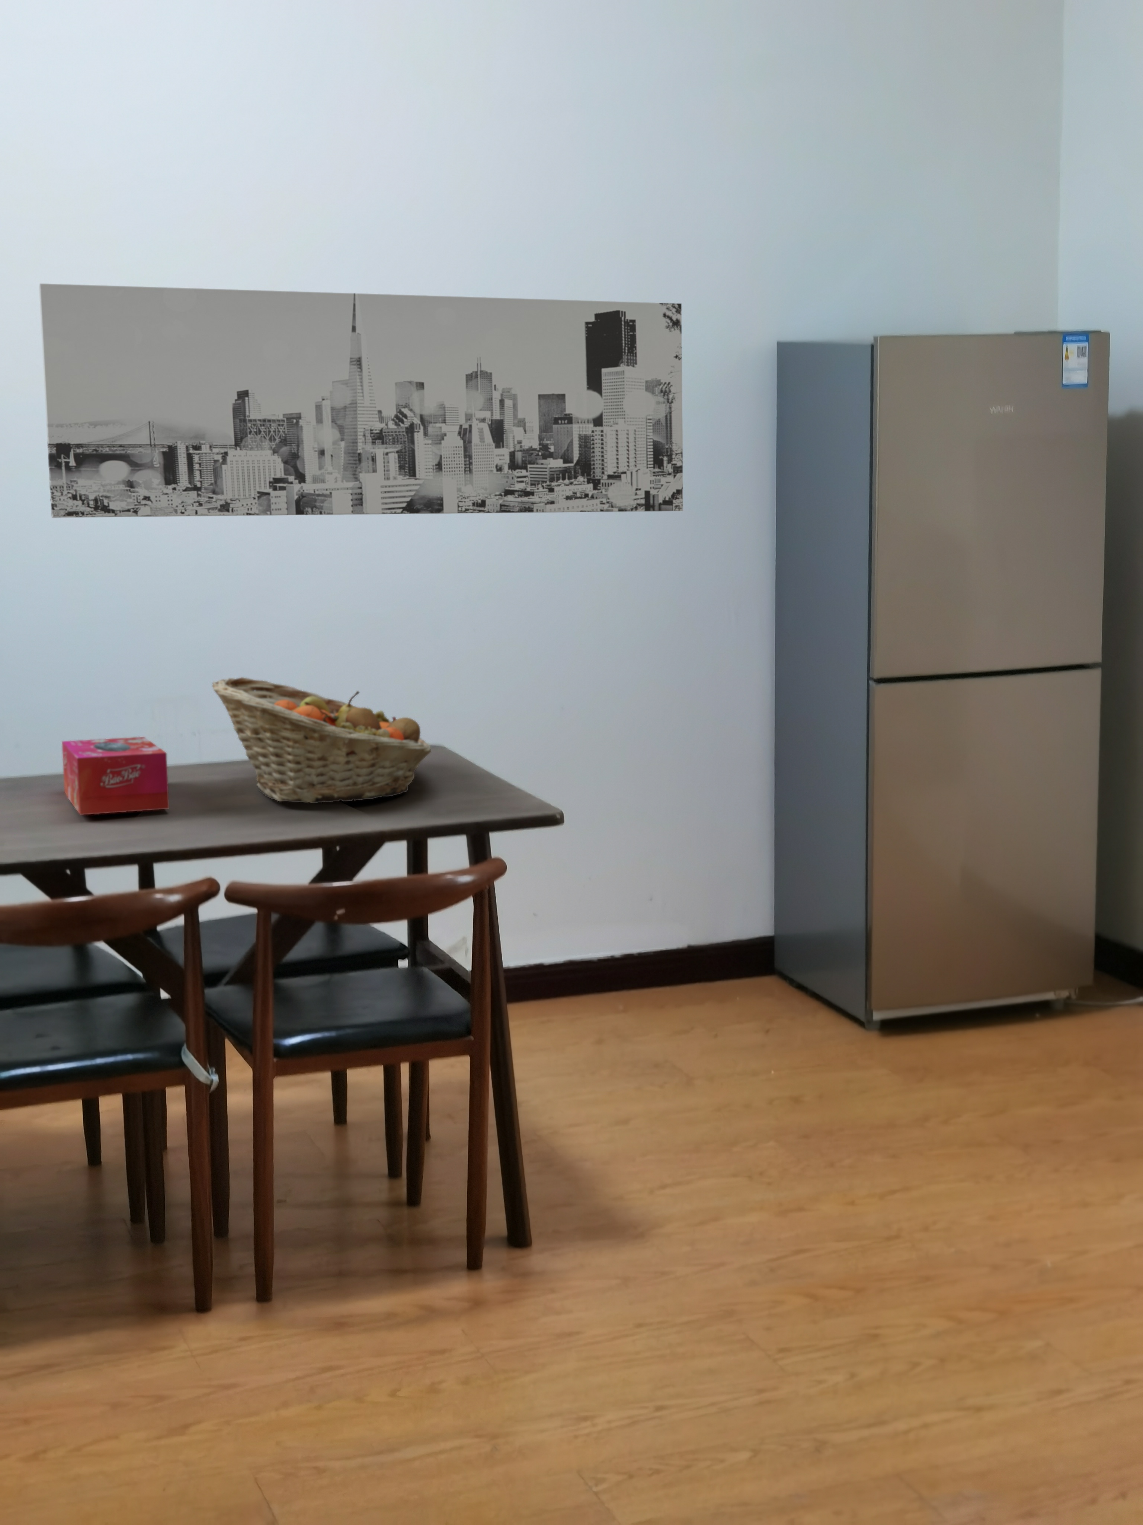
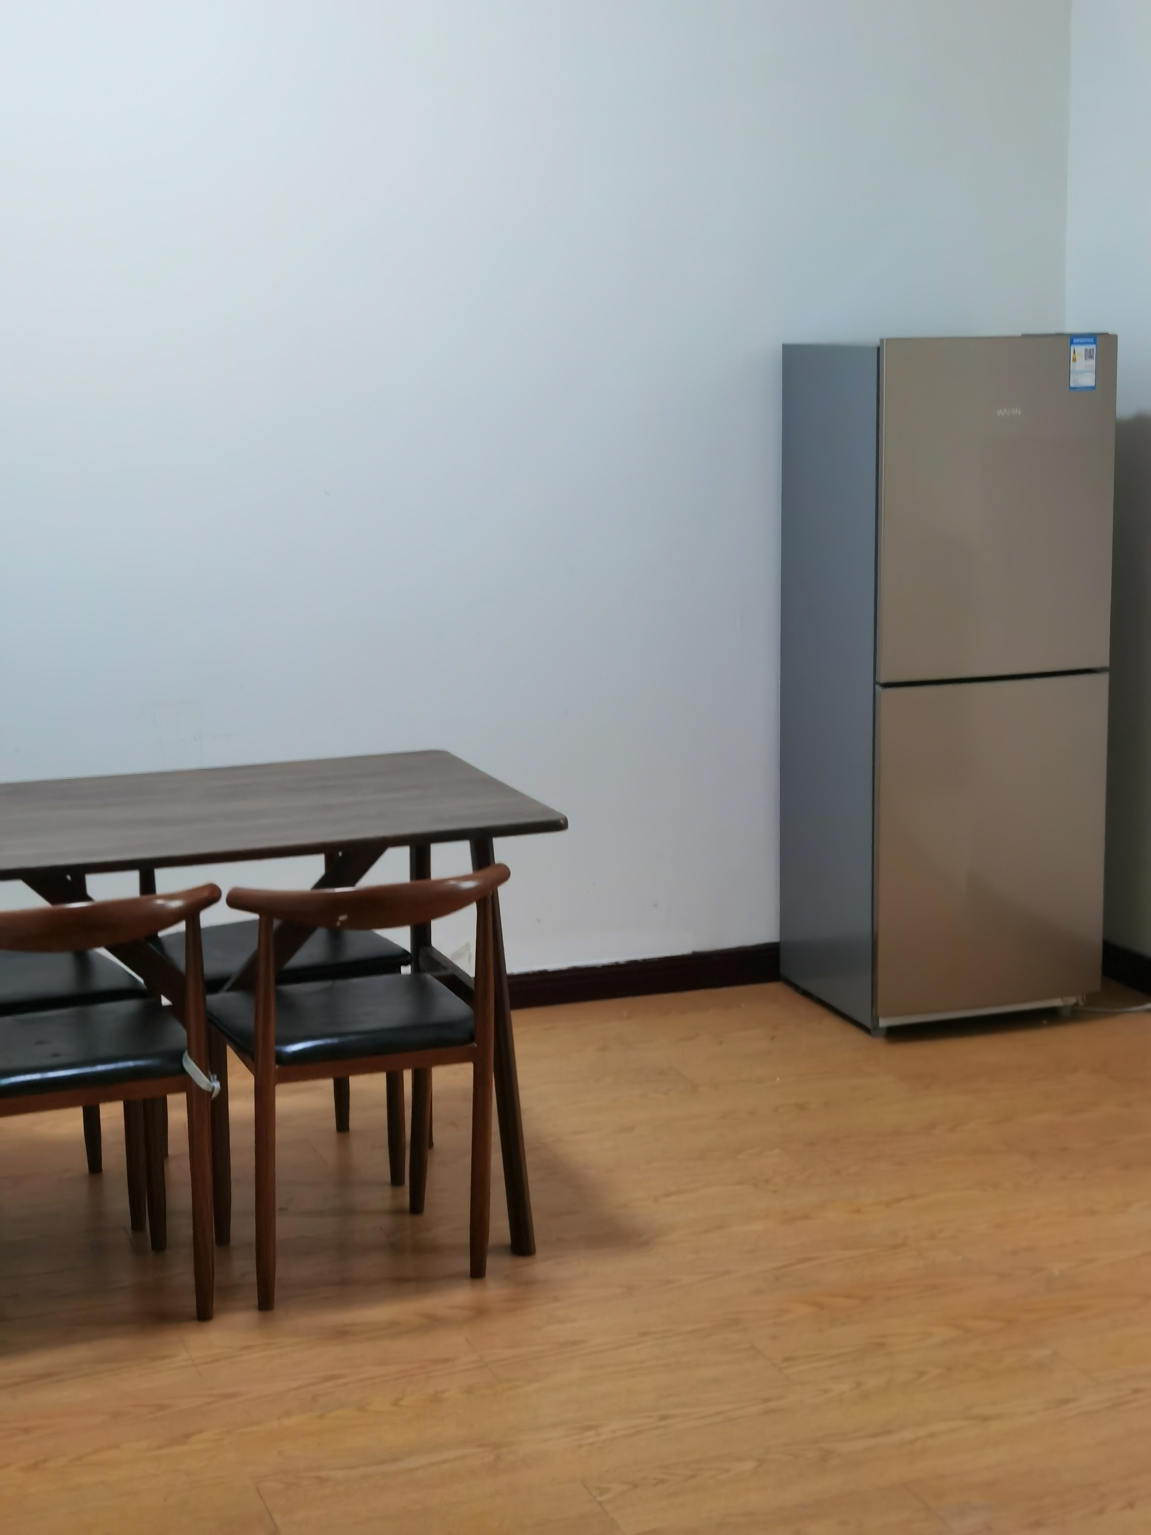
- tissue box (114, 773)
- wall art (382, 405)
- fruit basket (323, 734)
